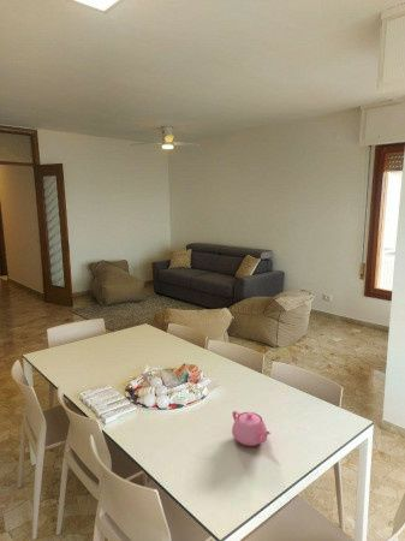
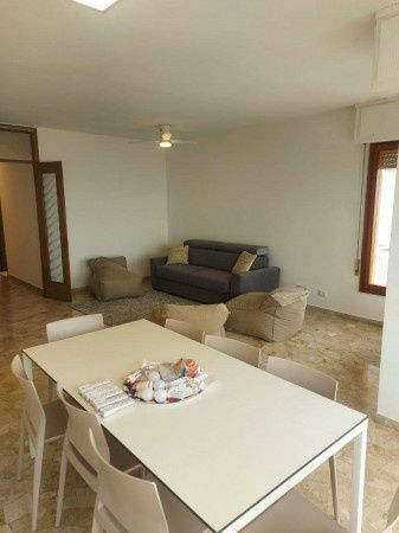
- teapot (250, 427)
